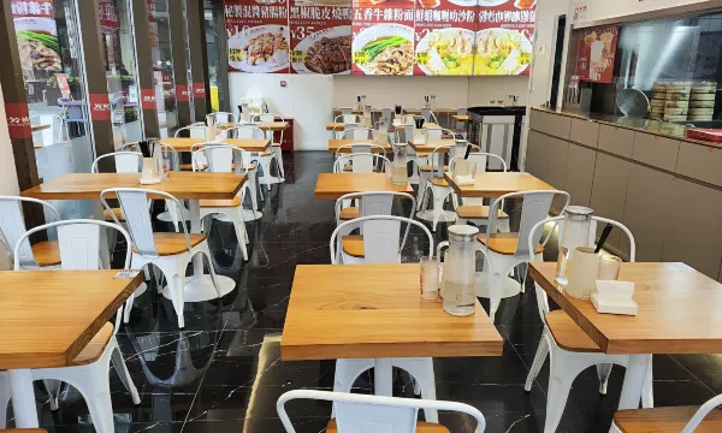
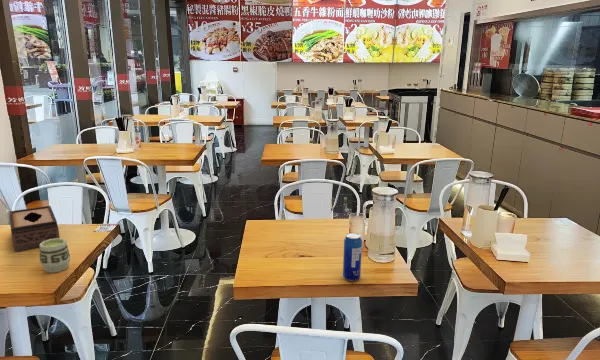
+ beverage can (352, 256)
+ cup (54, 255)
+ tissue box (33, 227)
